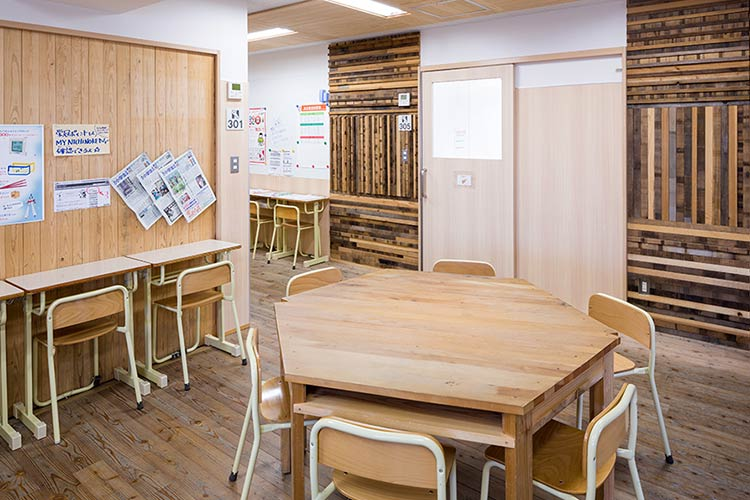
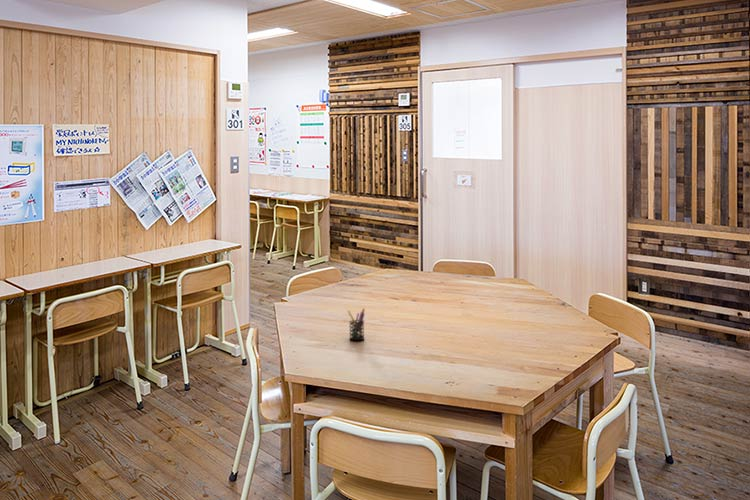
+ pen holder (358, 323)
